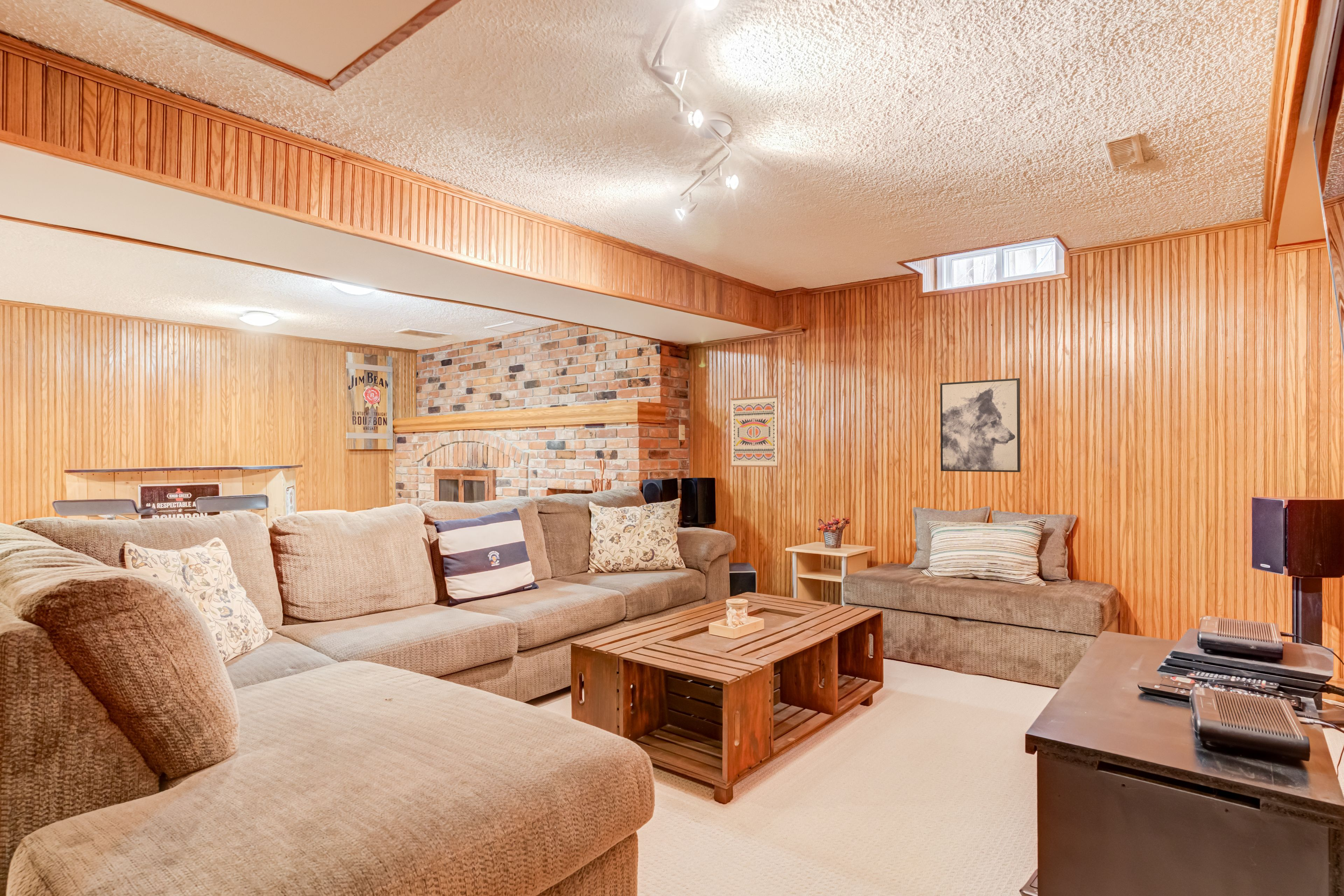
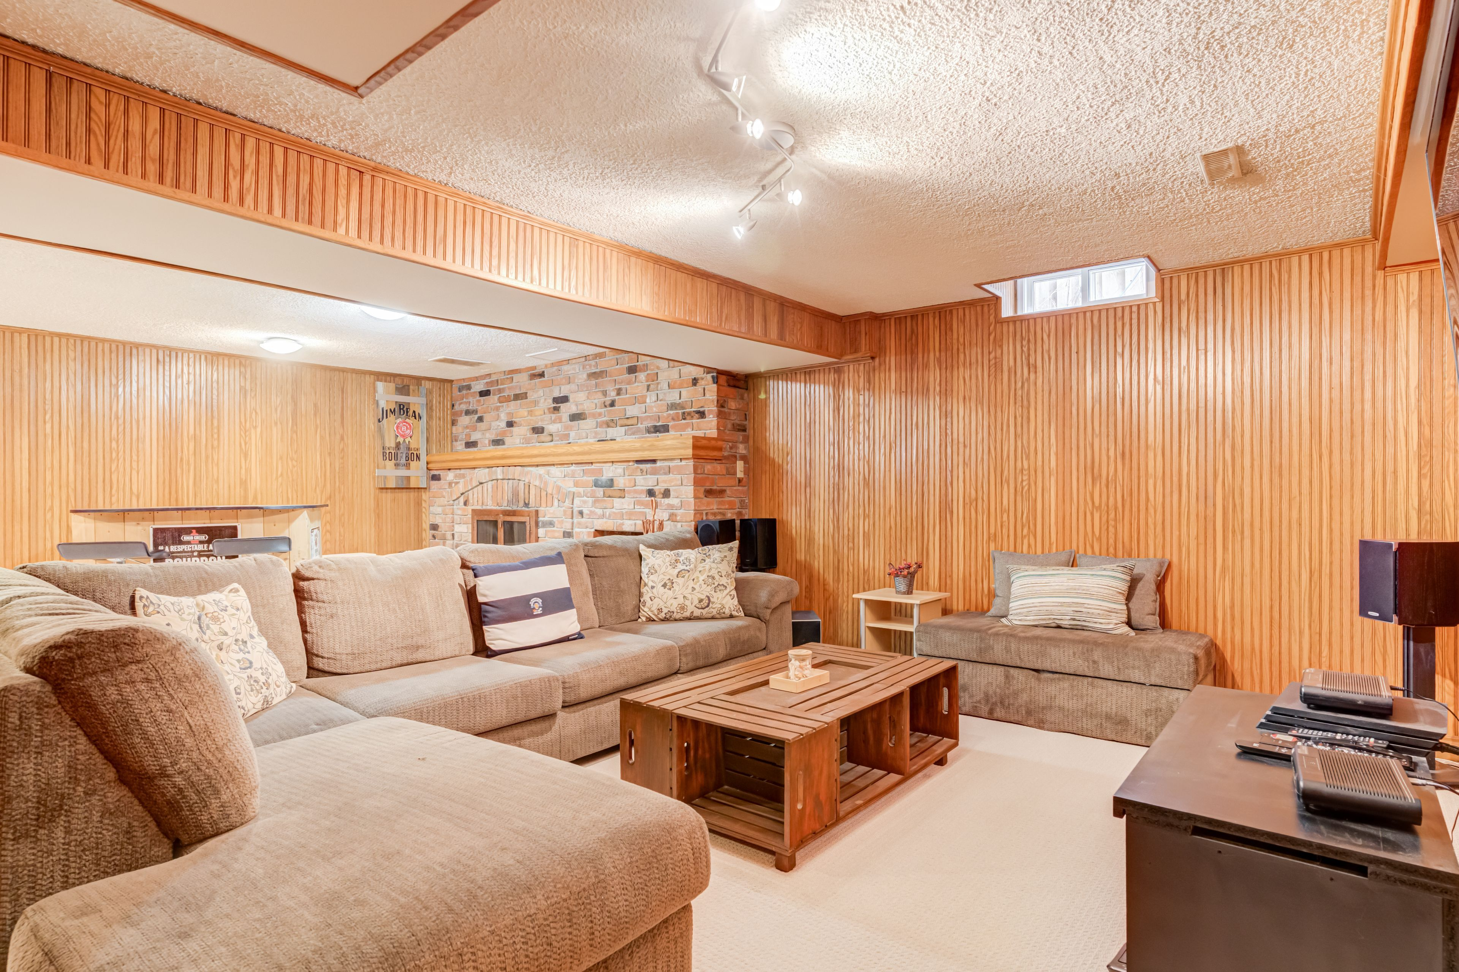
- wall art (979, 426)
- wall art (754, 432)
